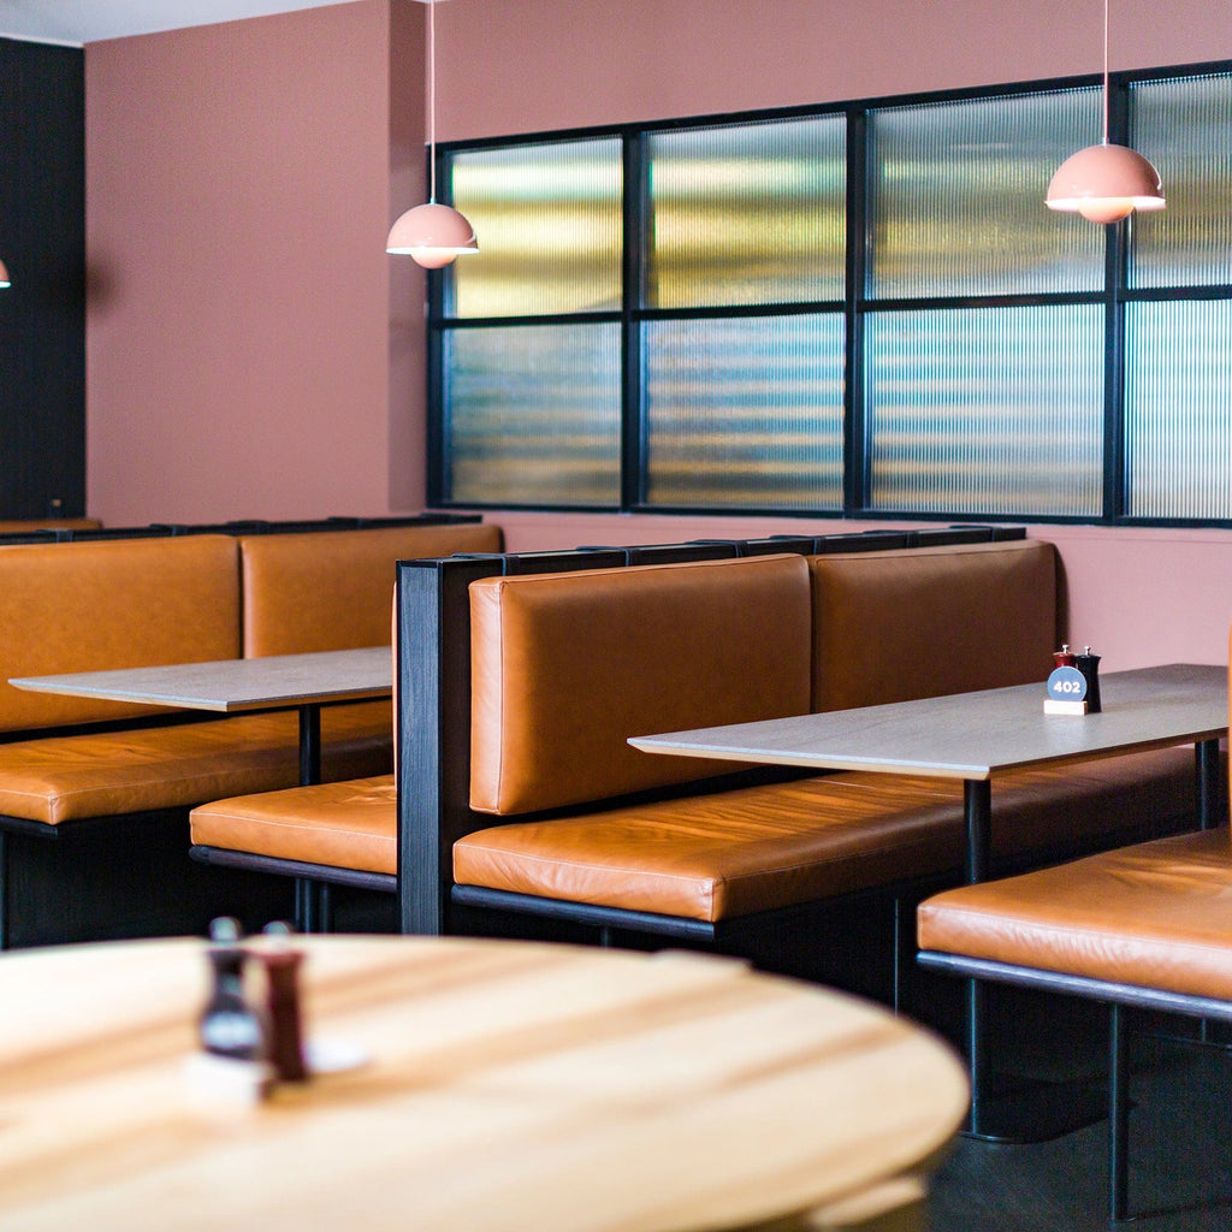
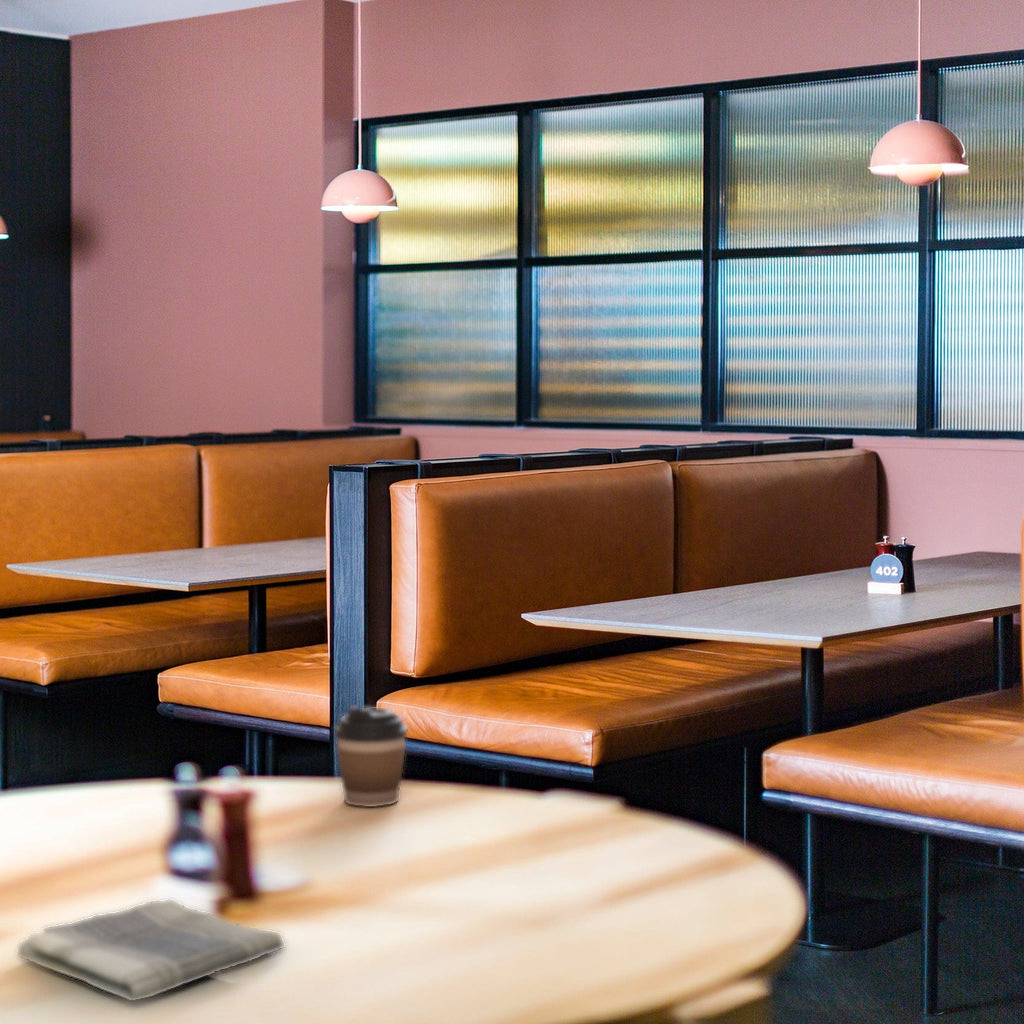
+ dish towel (149, 940)
+ coffee cup (371, 752)
